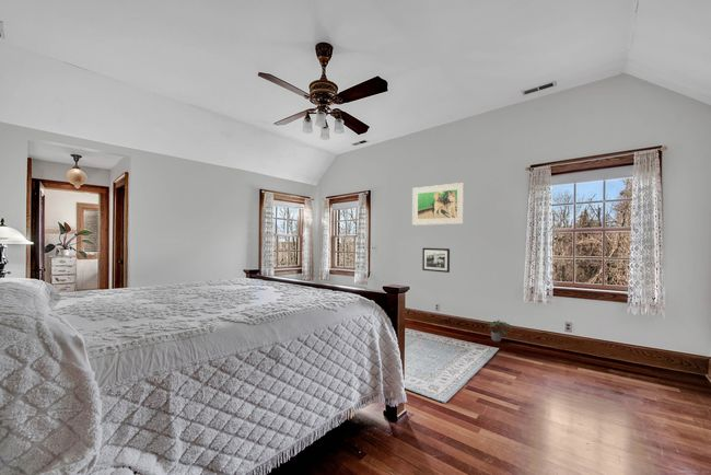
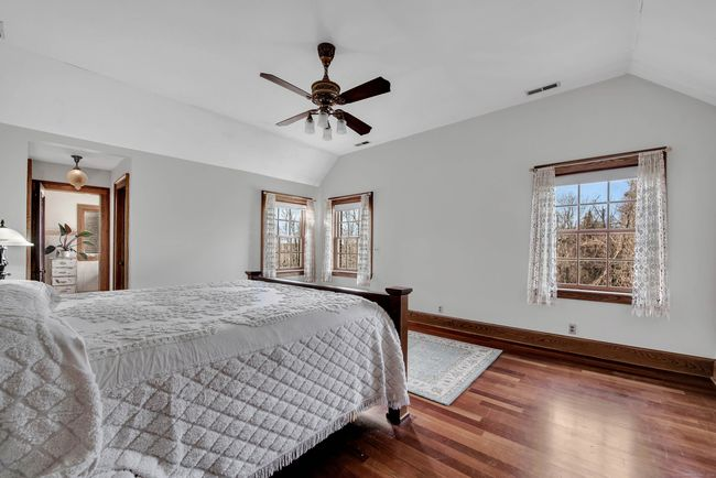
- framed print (436, 205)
- picture frame (435, 259)
- potted plant (498, 331)
